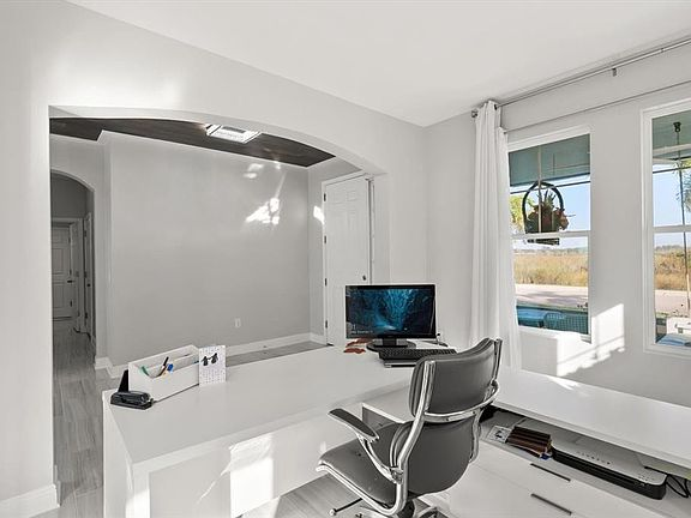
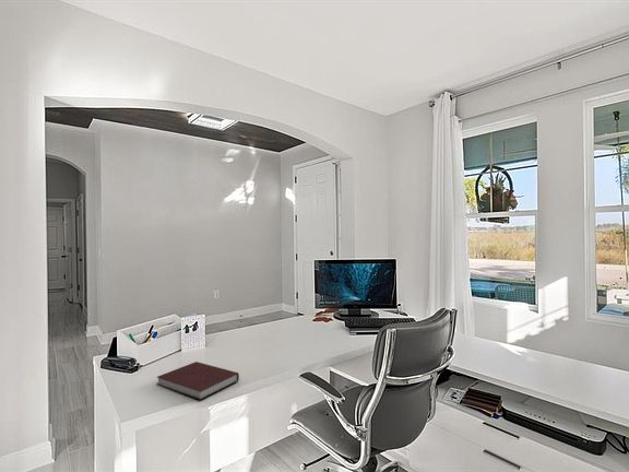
+ notebook (198, 378)
